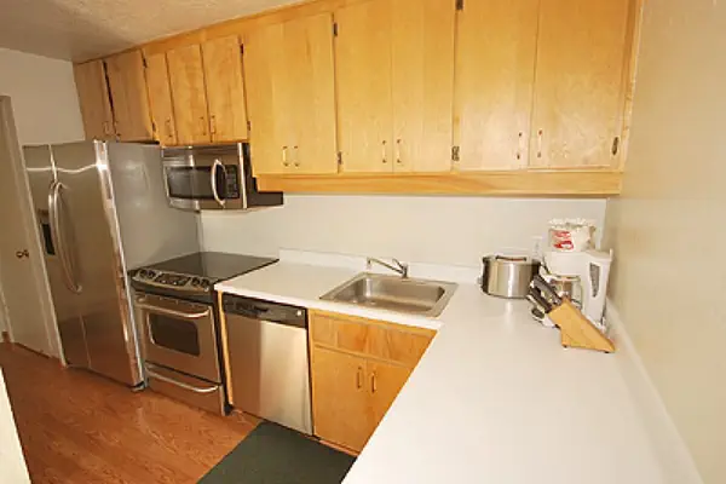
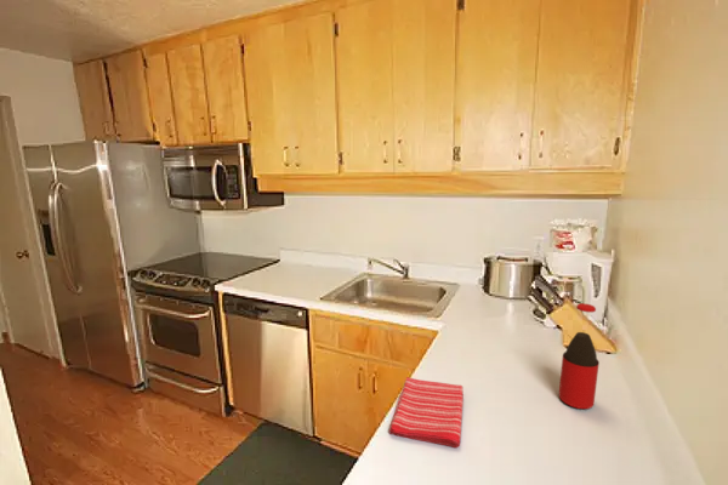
+ bottle (580, 354)
+ dish towel (428, 407)
